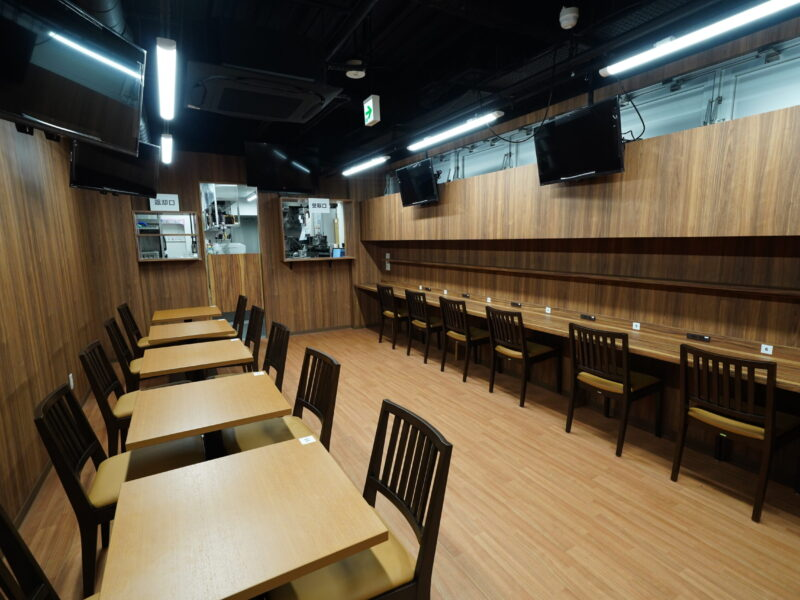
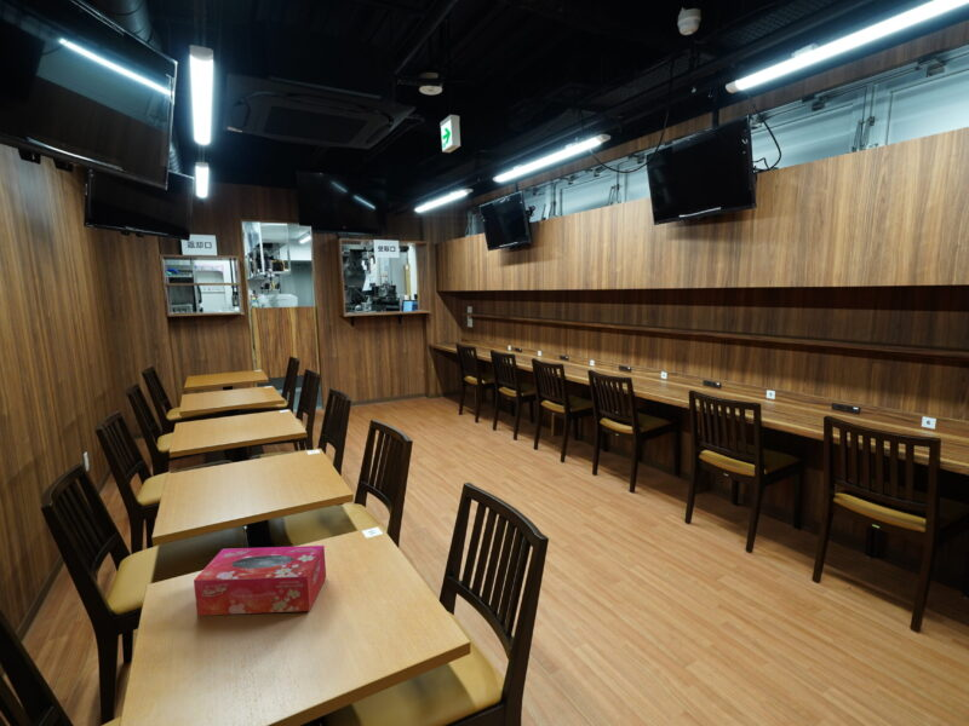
+ tissue box (264, 578)
